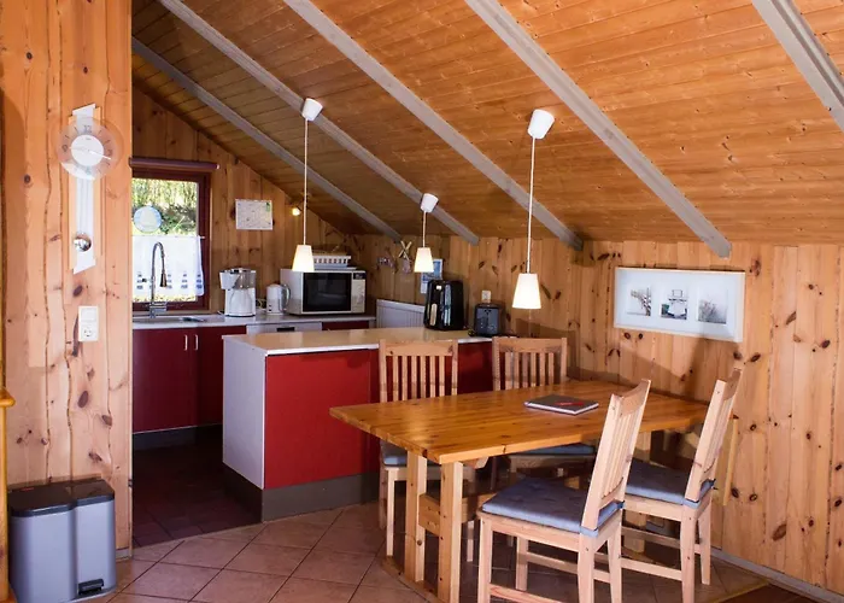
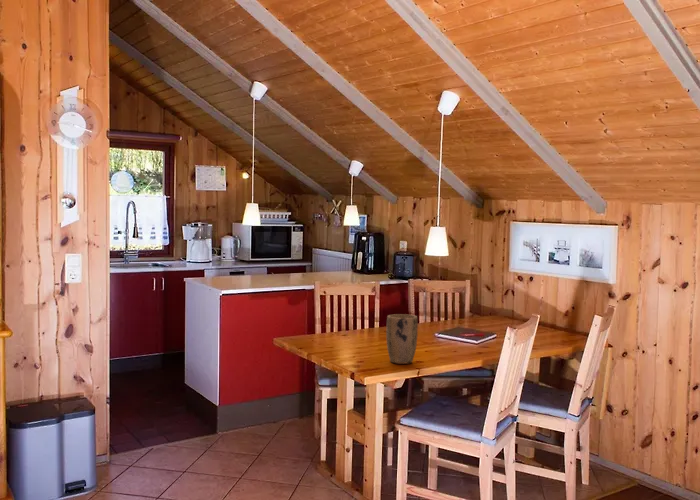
+ plant pot (401, 338)
